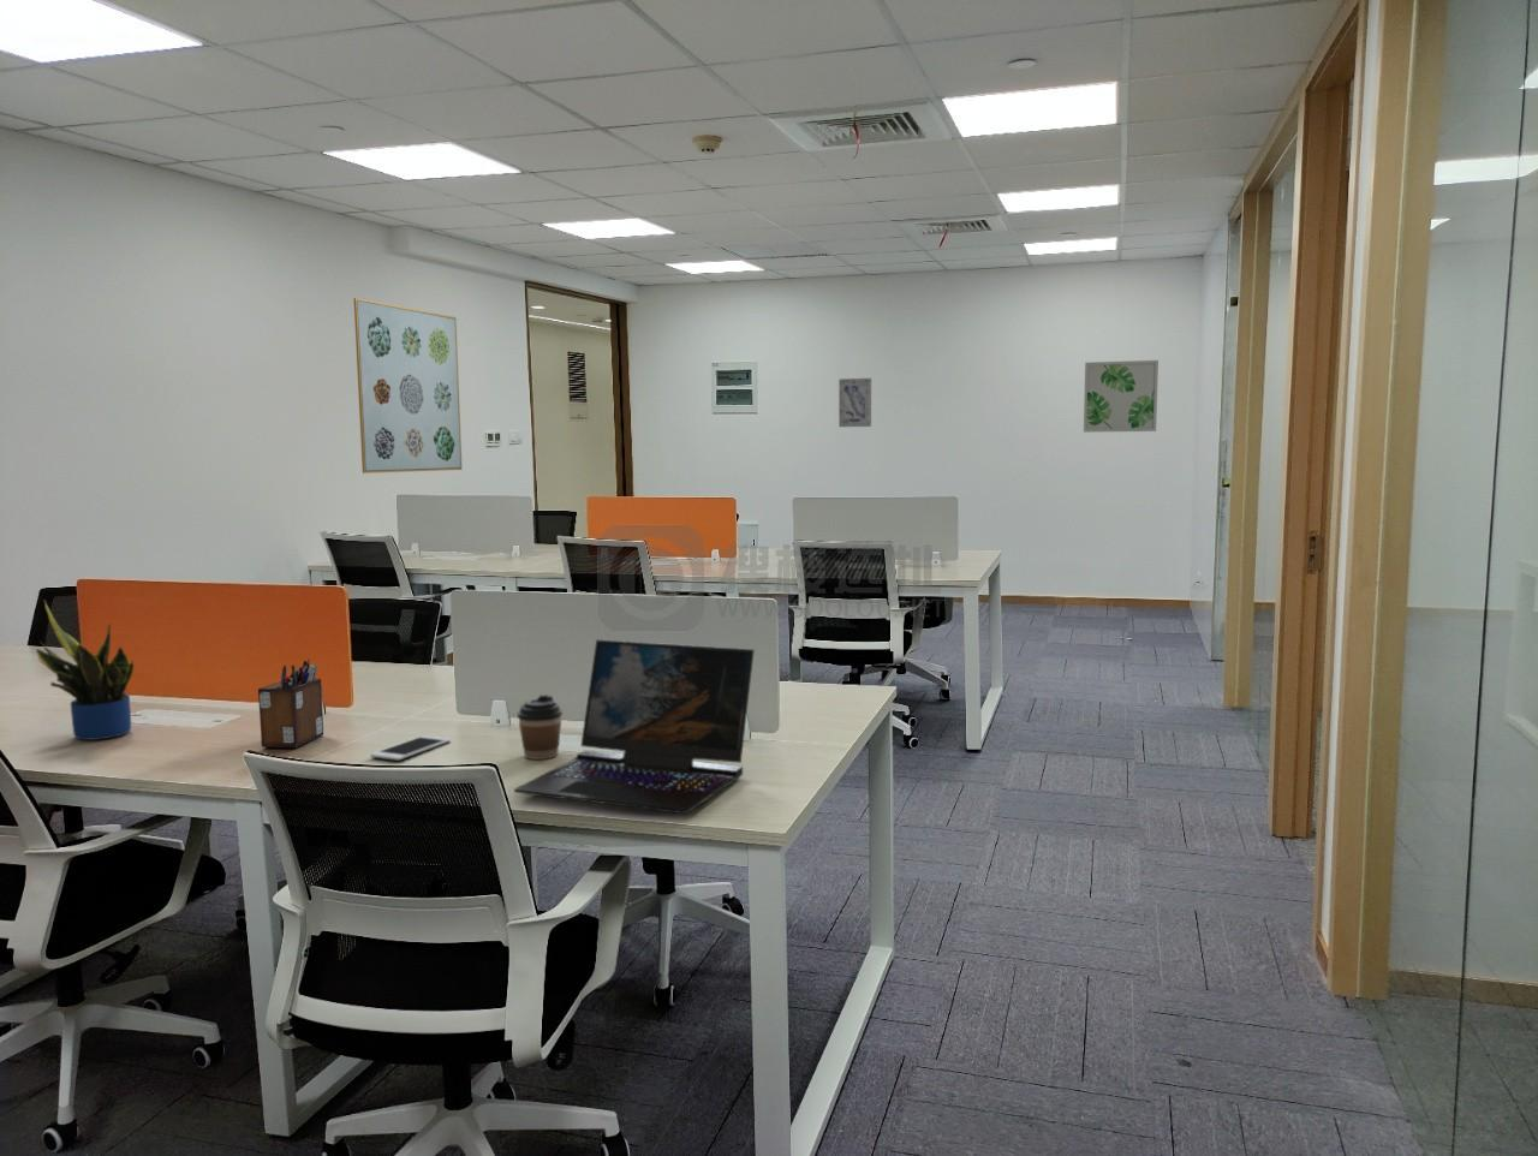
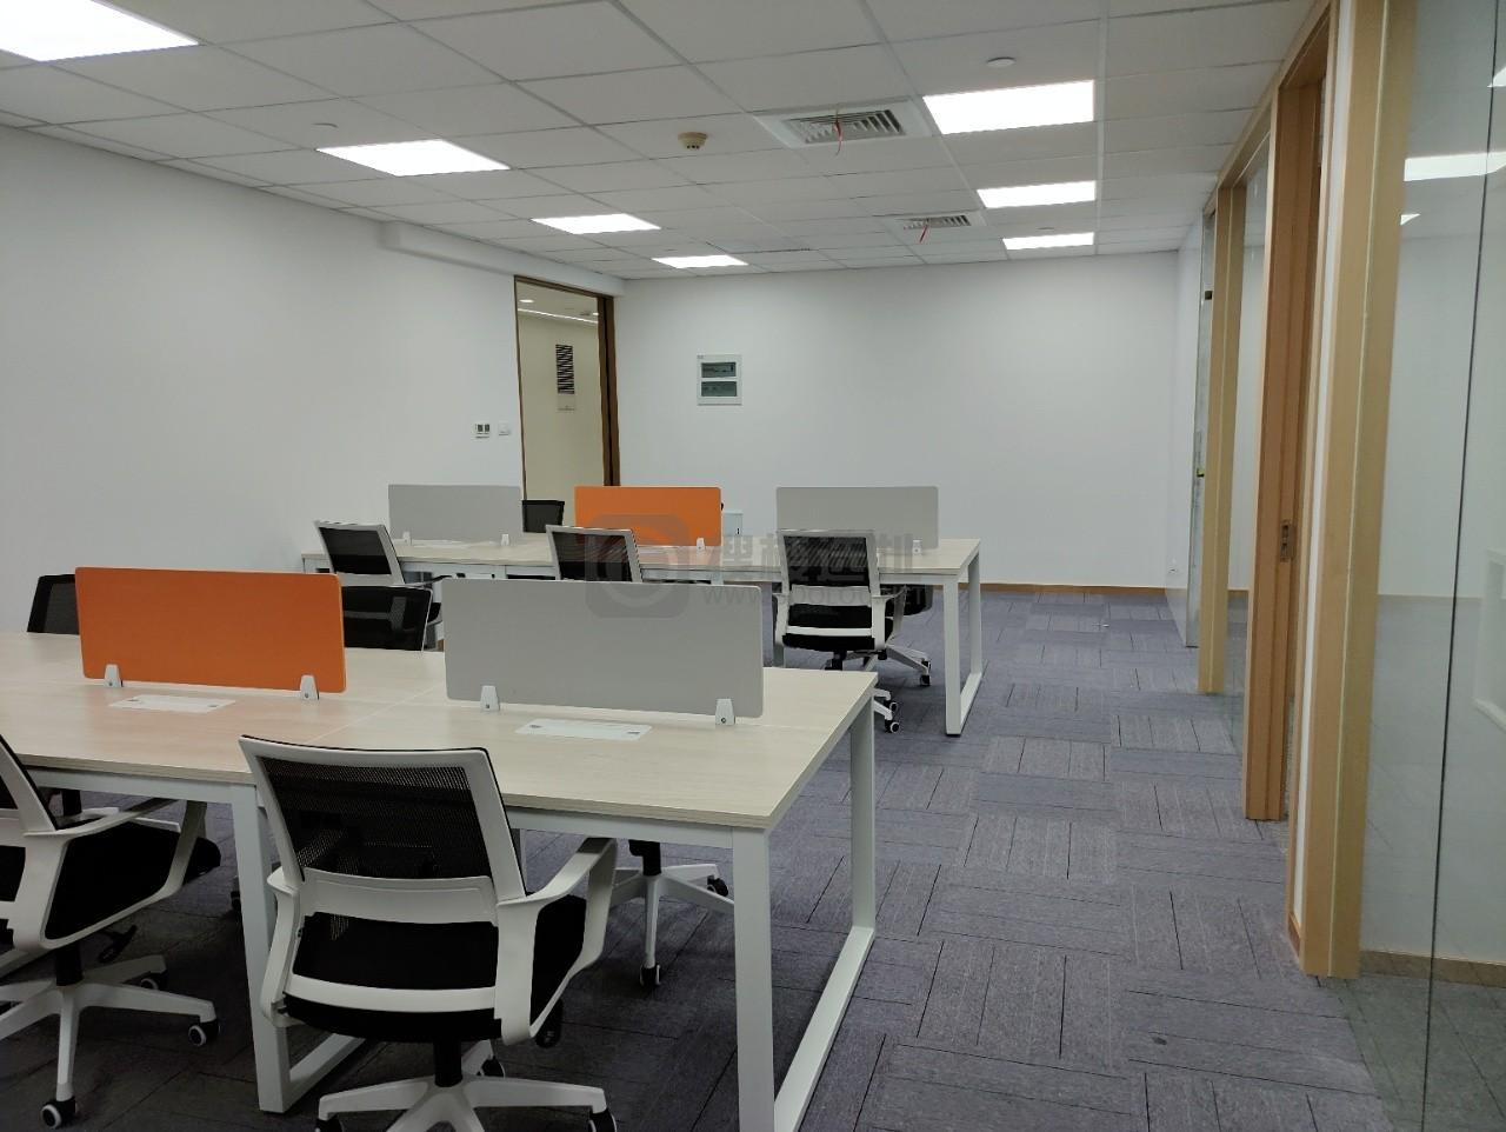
- wall art (413, 390)
- wall art (855, 403)
- cell phone (412, 748)
- desk organizer (291, 701)
- coffee cup (539, 726)
- wall art (1120, 397)
- potted plant (78, 669)
- laptop (639, 721)
